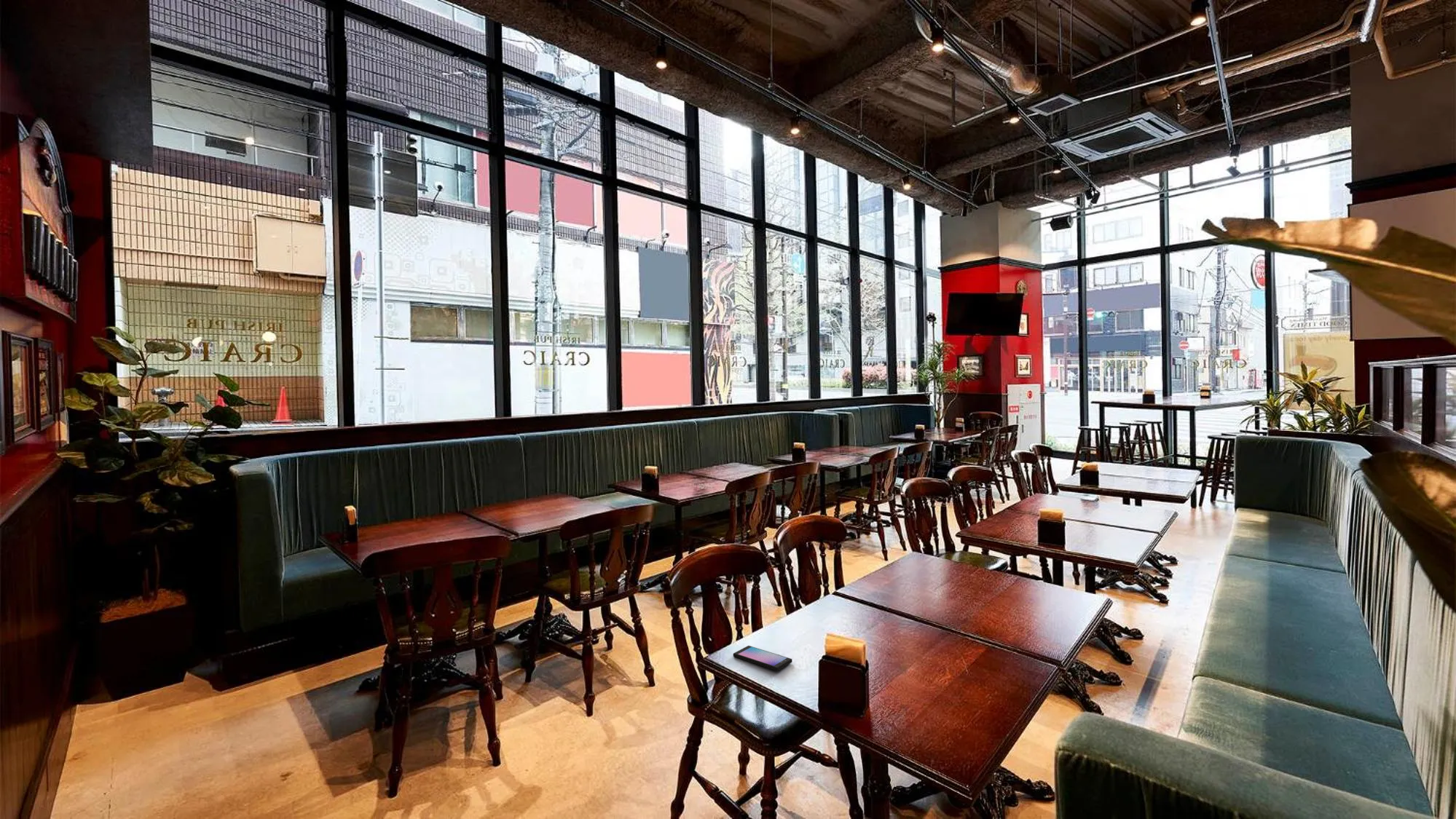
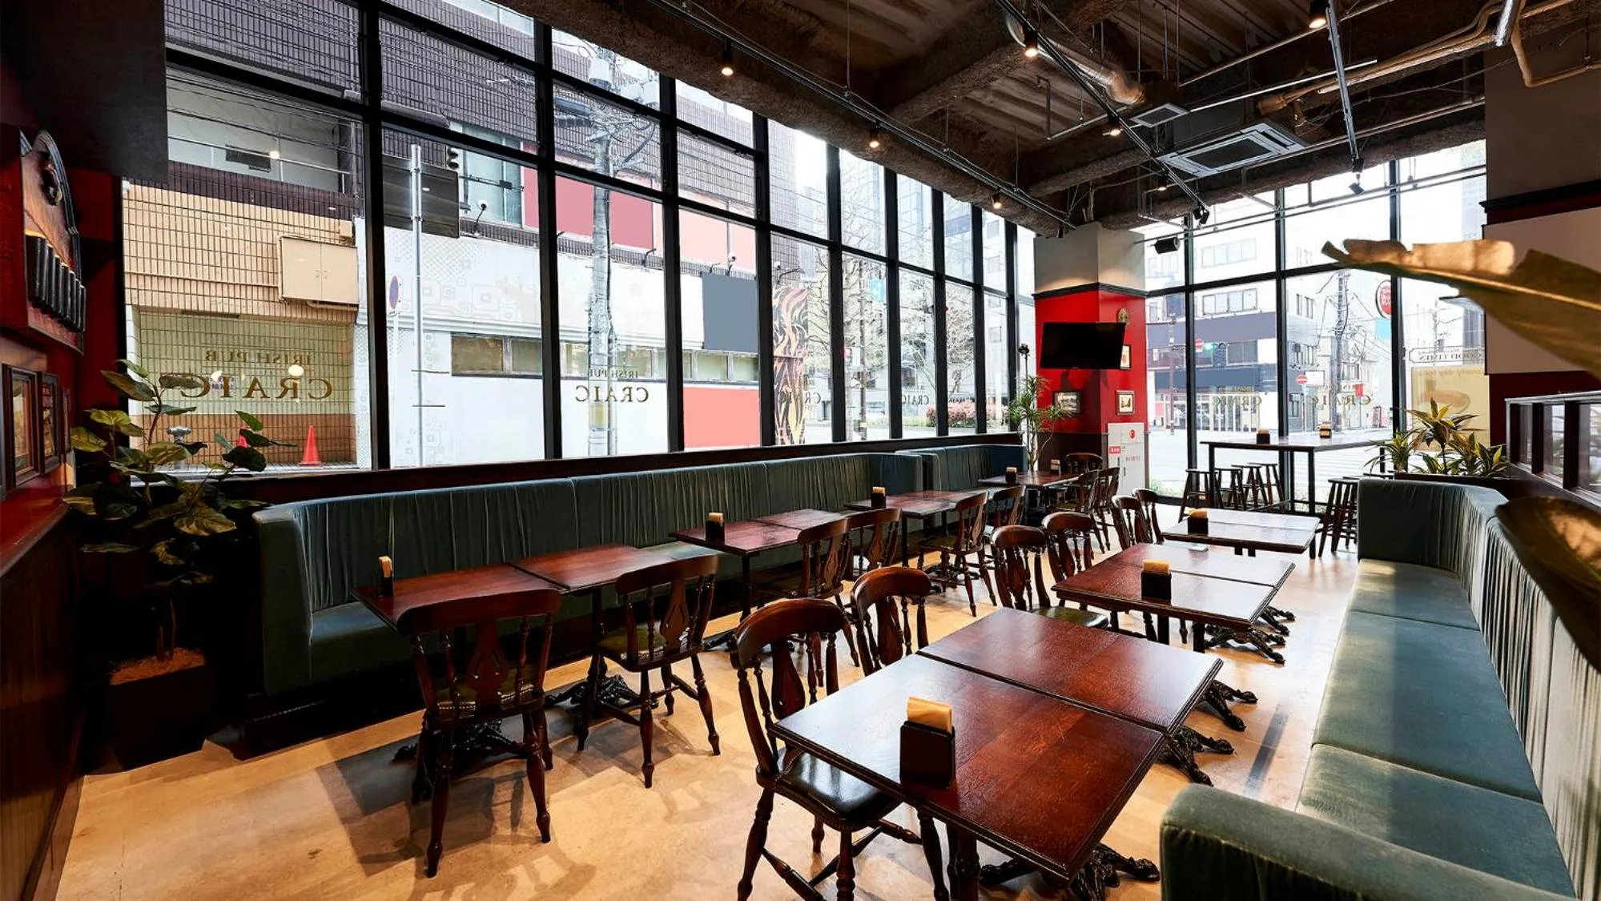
- smartphone (762, 657)
